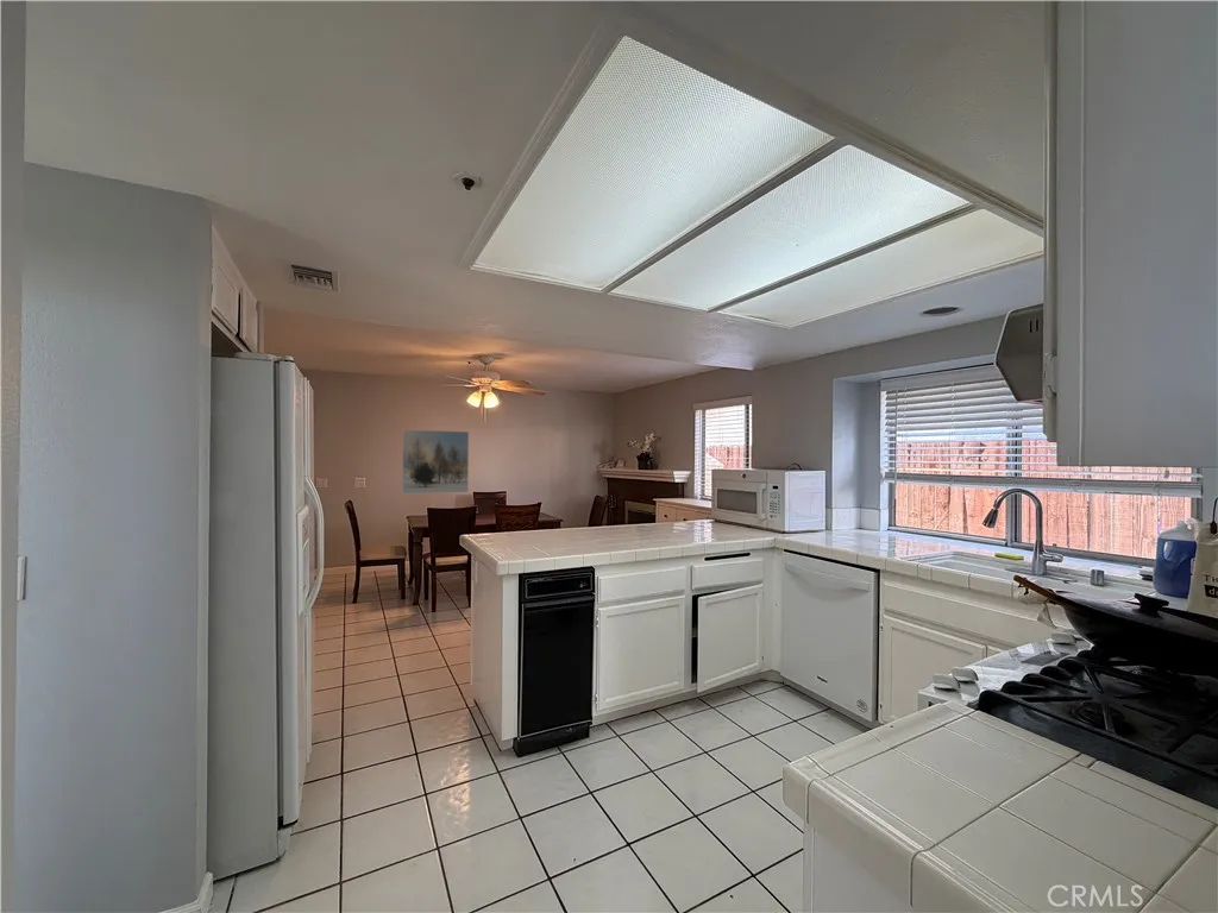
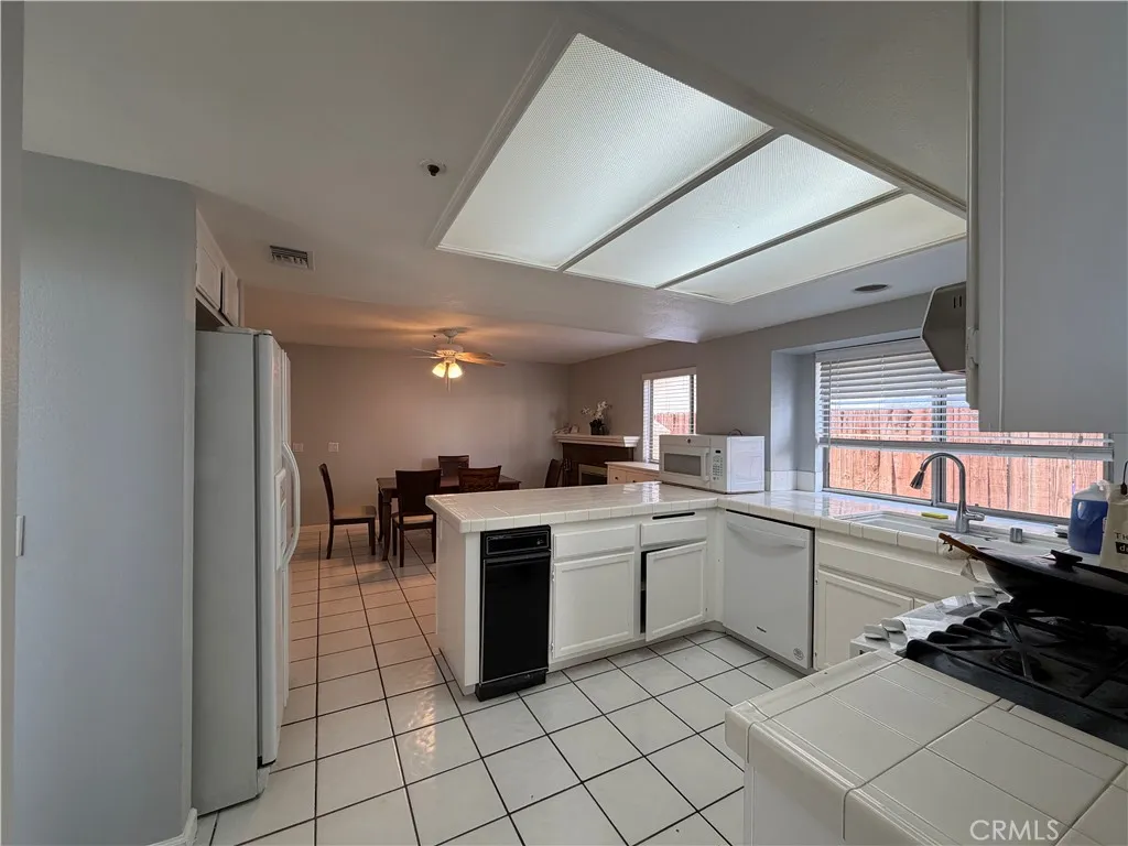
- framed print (435, 461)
